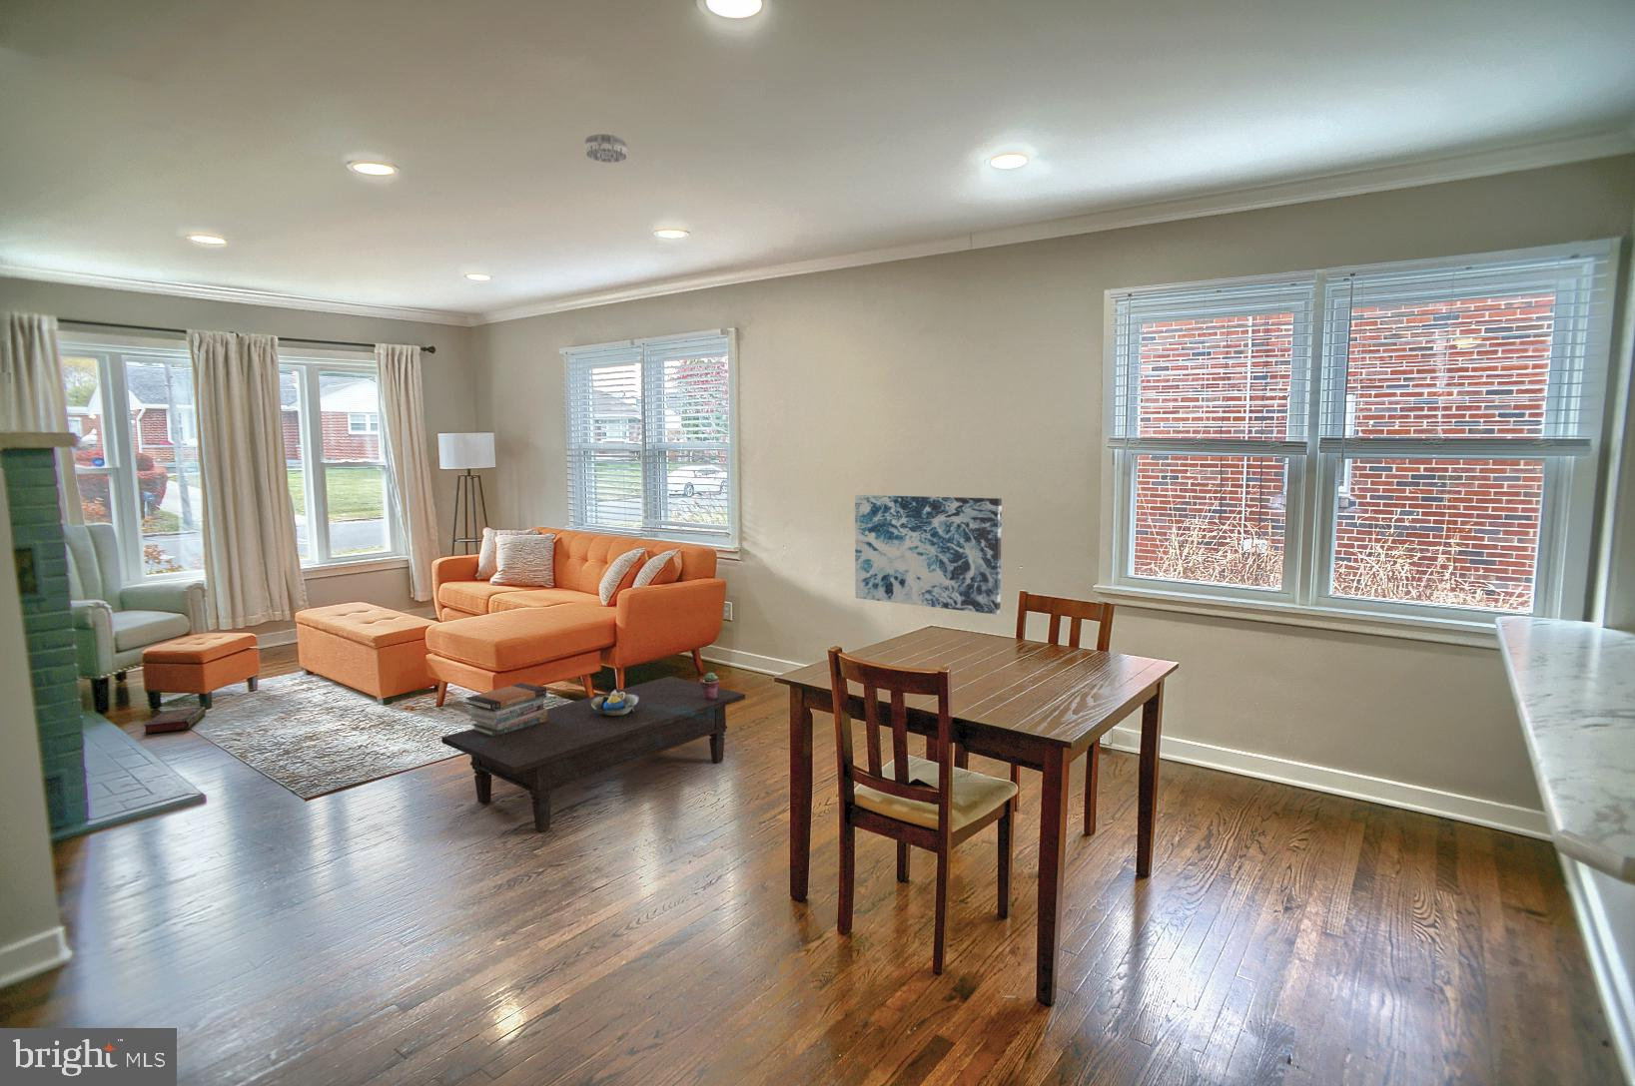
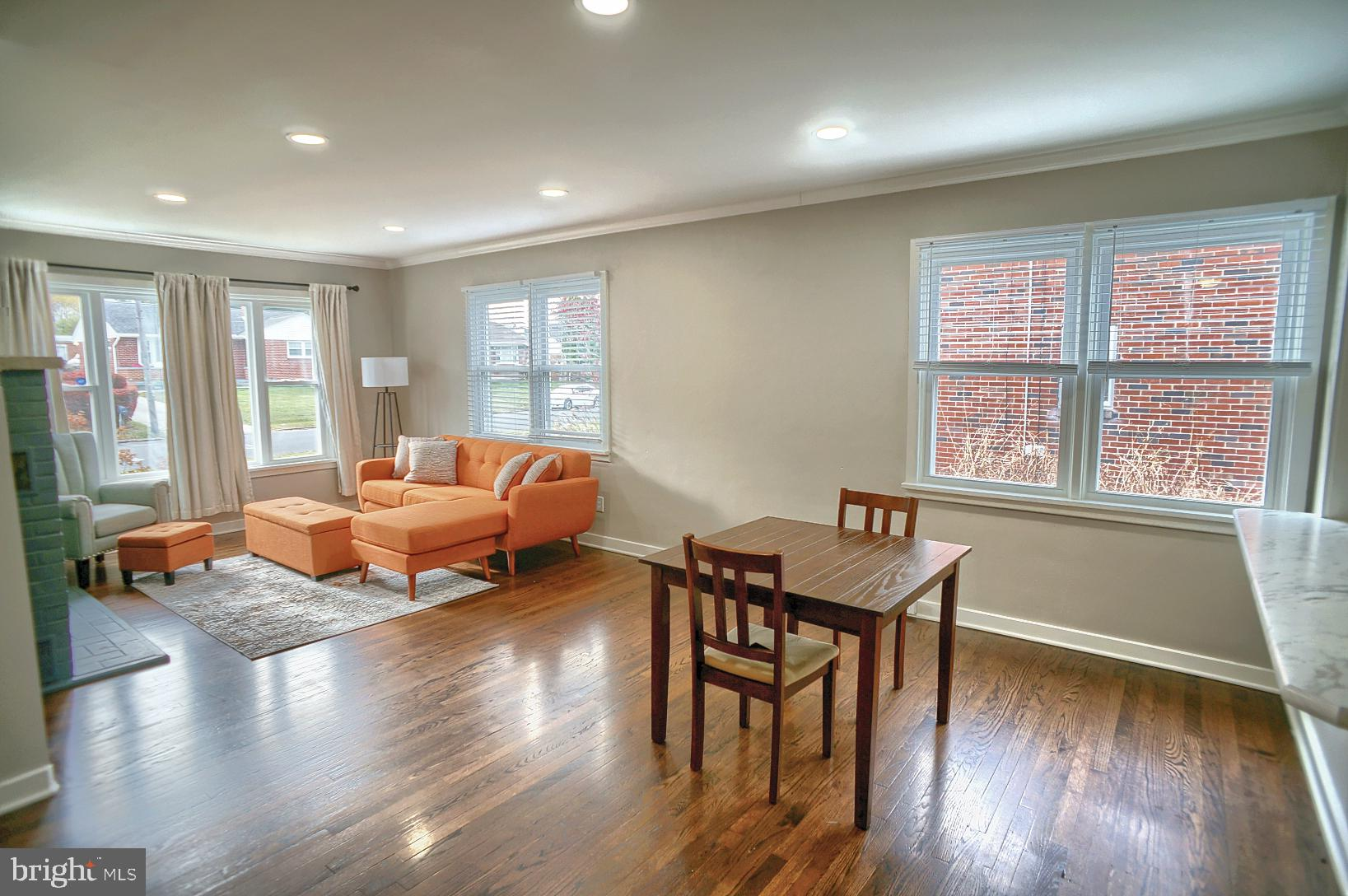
- wall art (924, 551)
- book (176, 719)
- potted succulent (710, 685)
- book stack (507, 709)
- decorative bowl (613, 698)
- smoke detector (606, 147)
- coffee table (606, 747)
